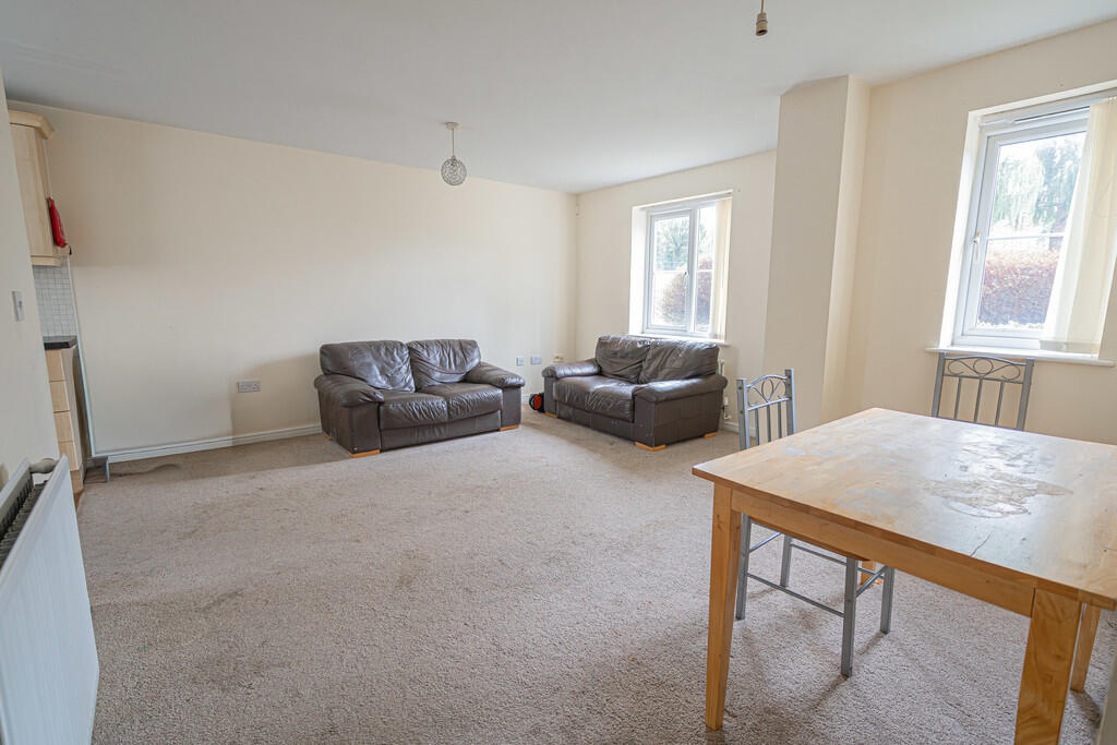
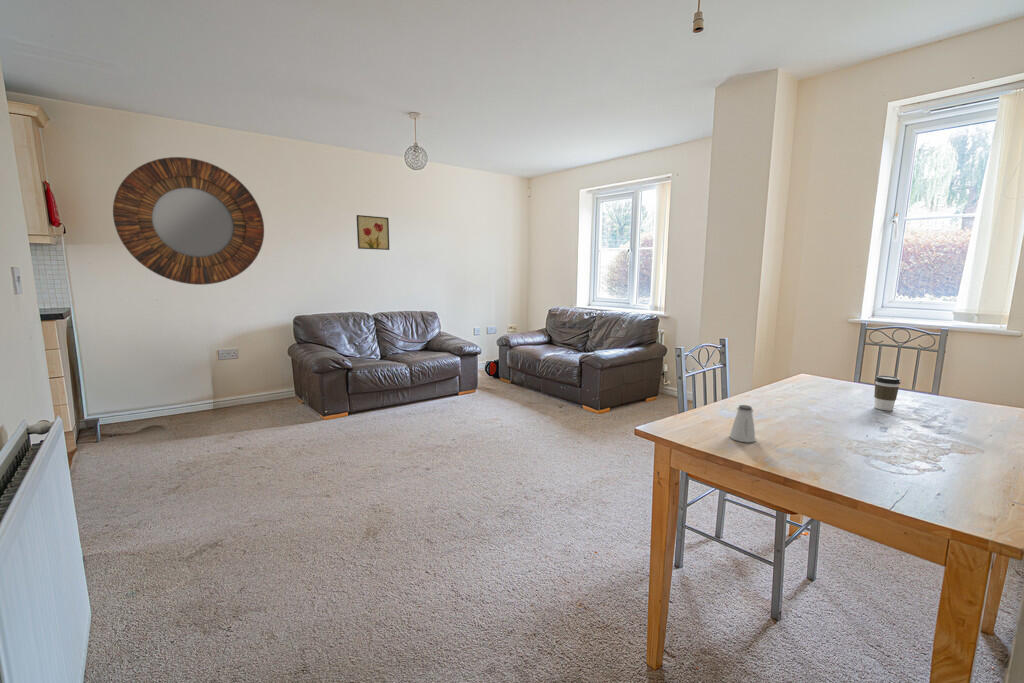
+ coffee cup (885, 392)
+ wall art (373, 233)
+ saltshaker (743, 422)
+ home mirror (194, 222)
